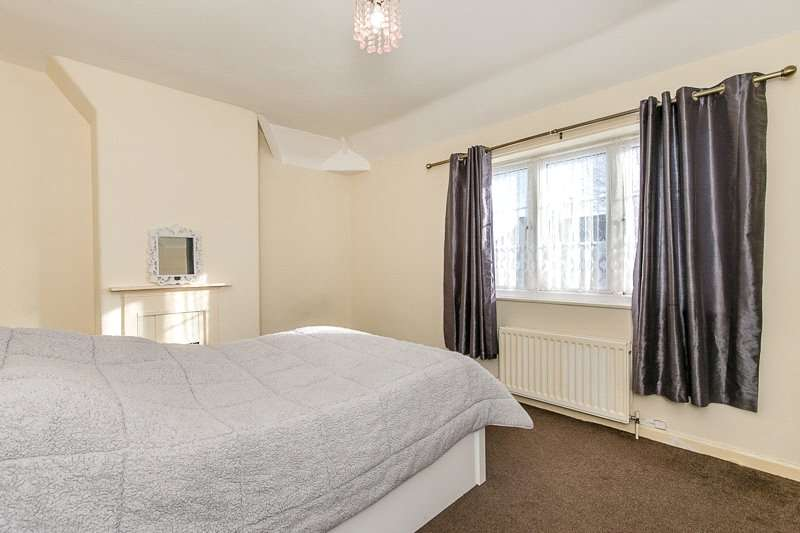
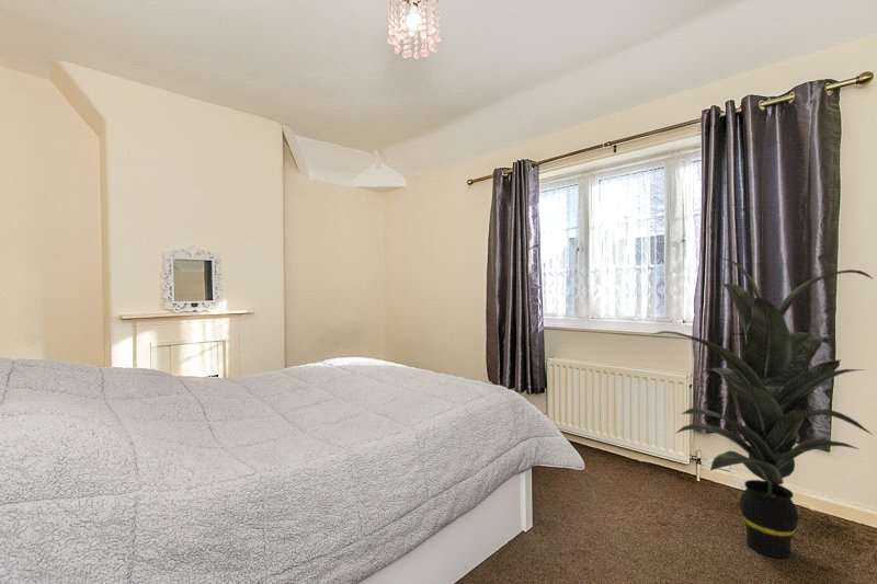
+ indoor plant (756, 399)
